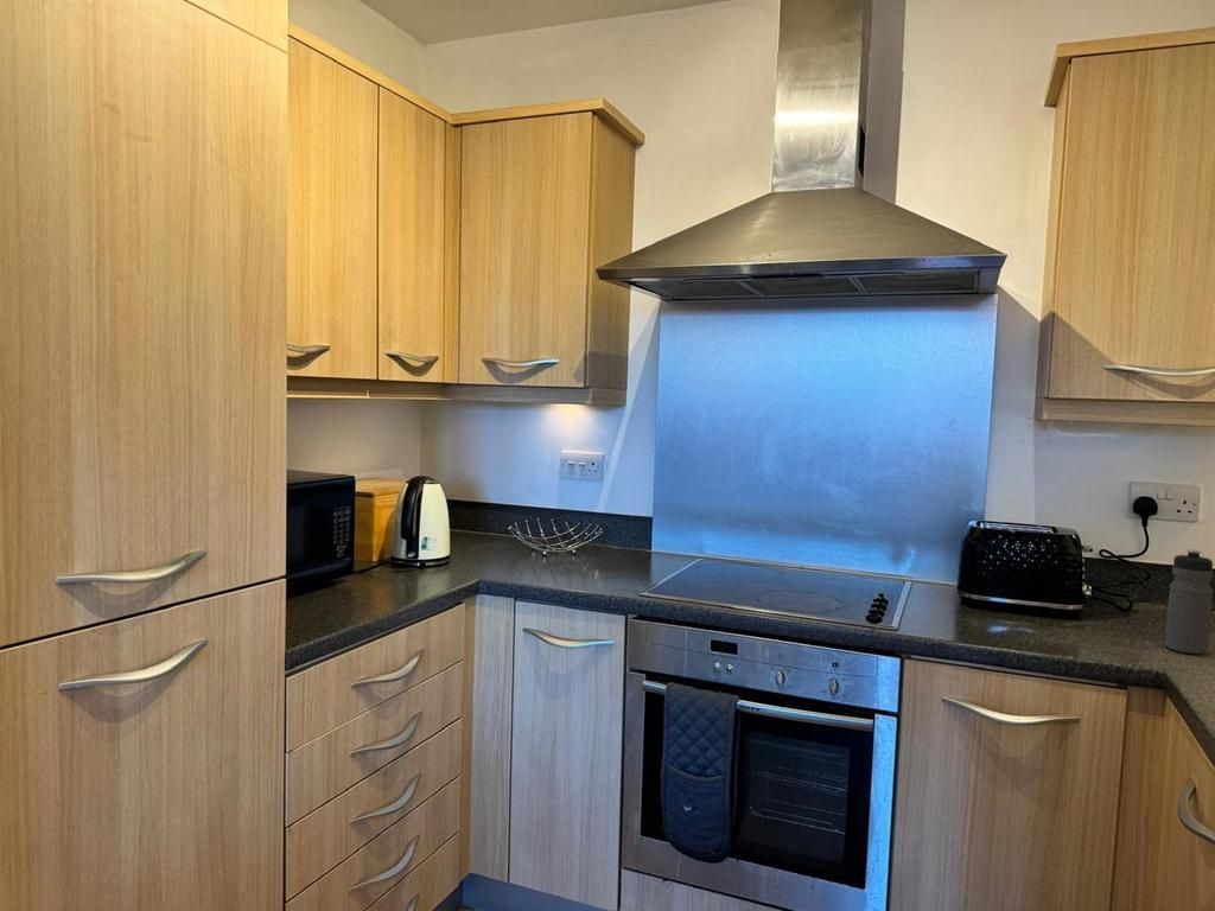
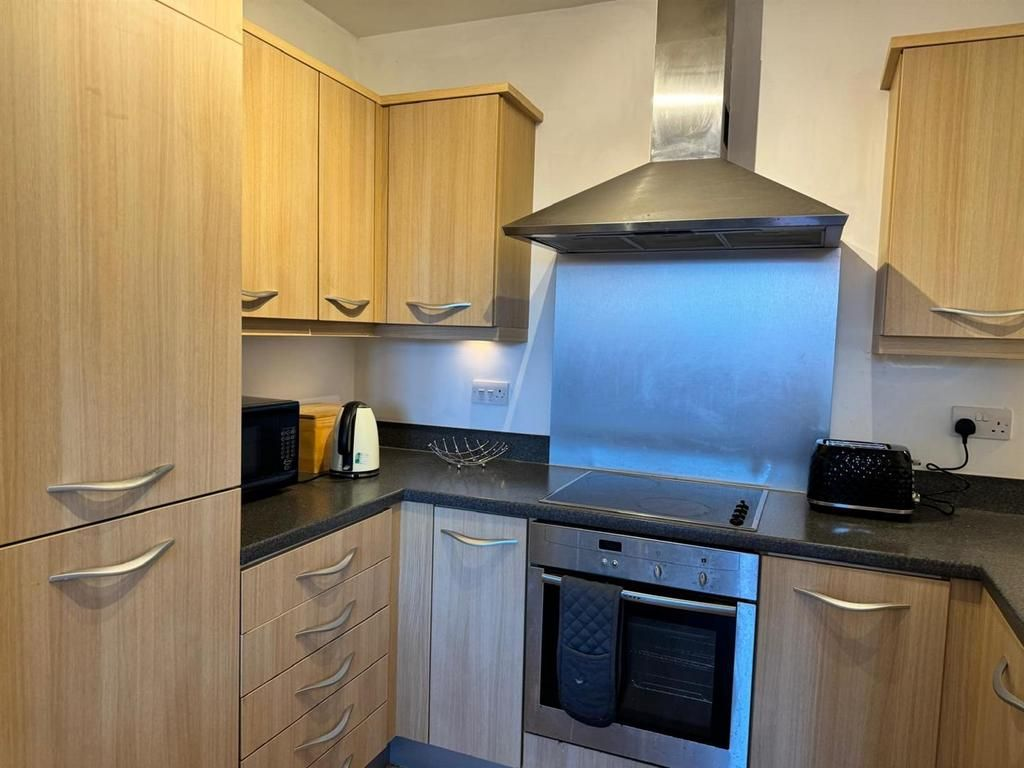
- water bottle (1189, 599)
